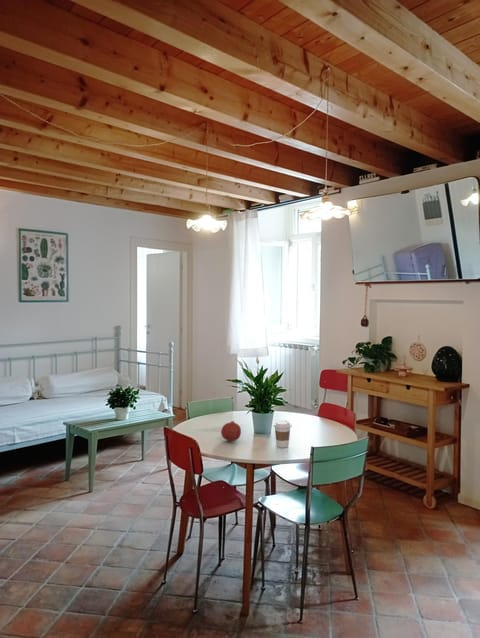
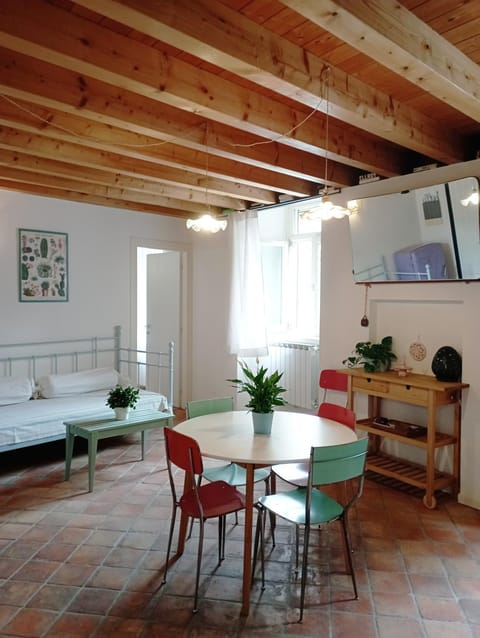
- coffee cup (282, 433)
- fruit (231, 430)
